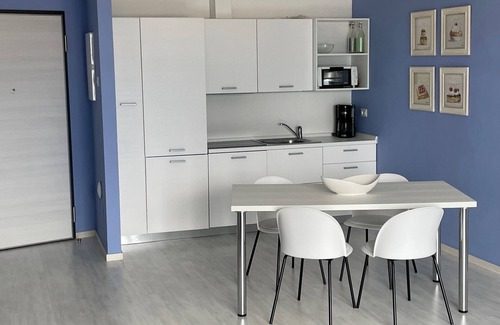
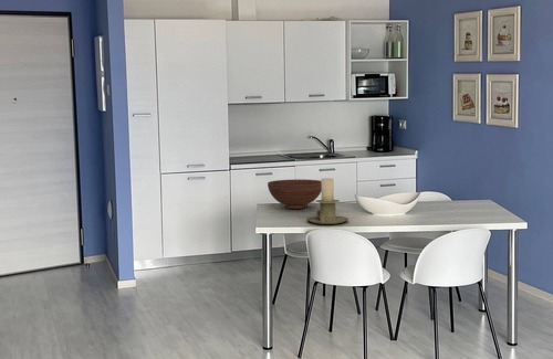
+ candle holder (327, 200)
+ fruit bowl (295, 194)
